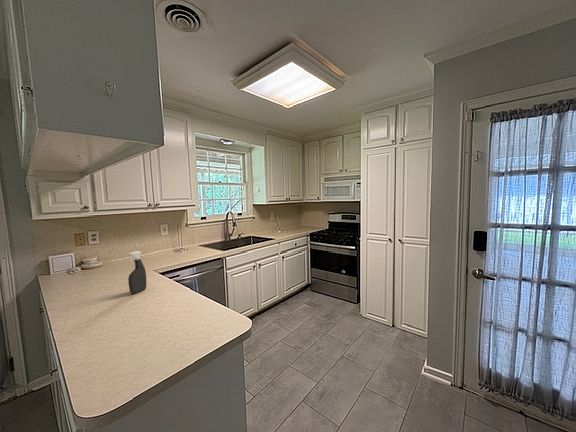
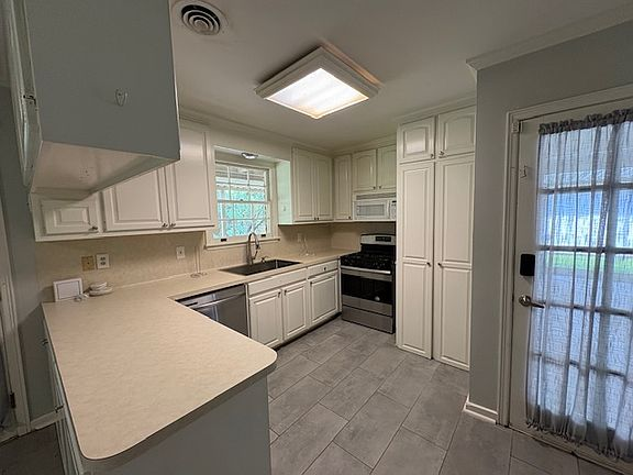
- spray bottle (136, 271)
